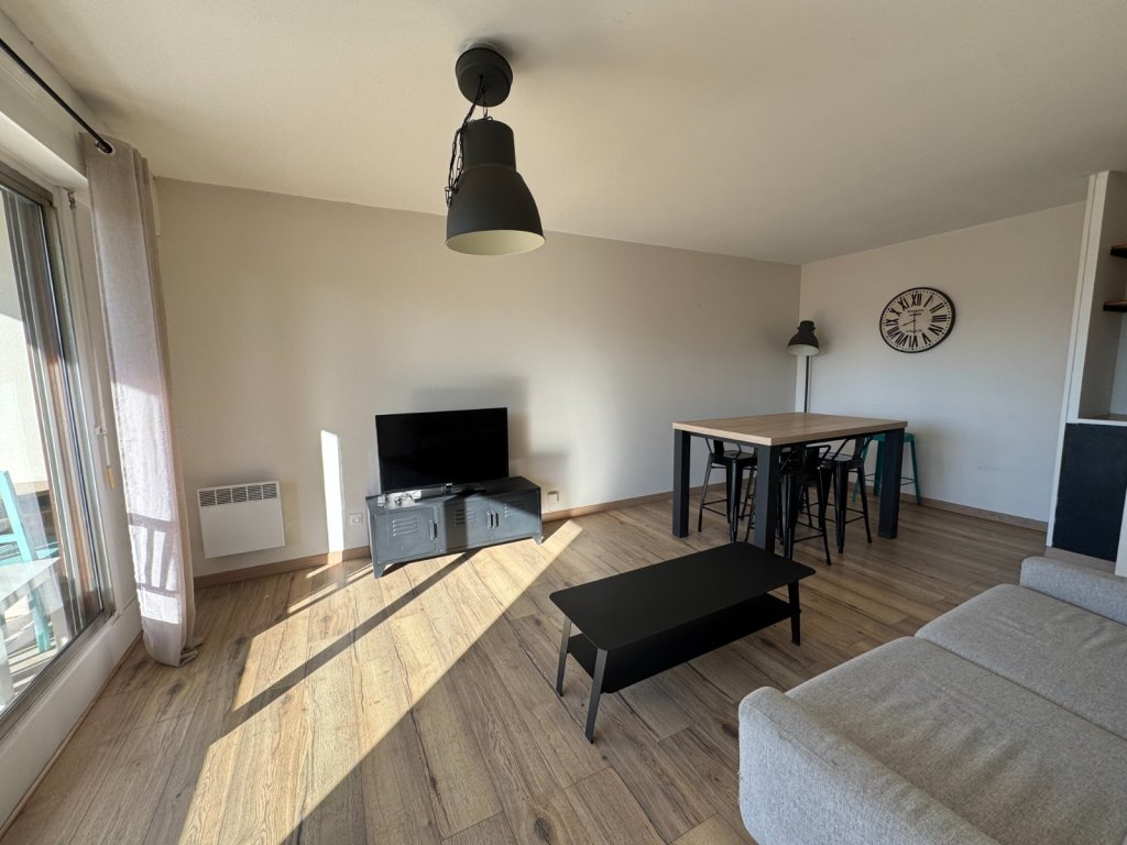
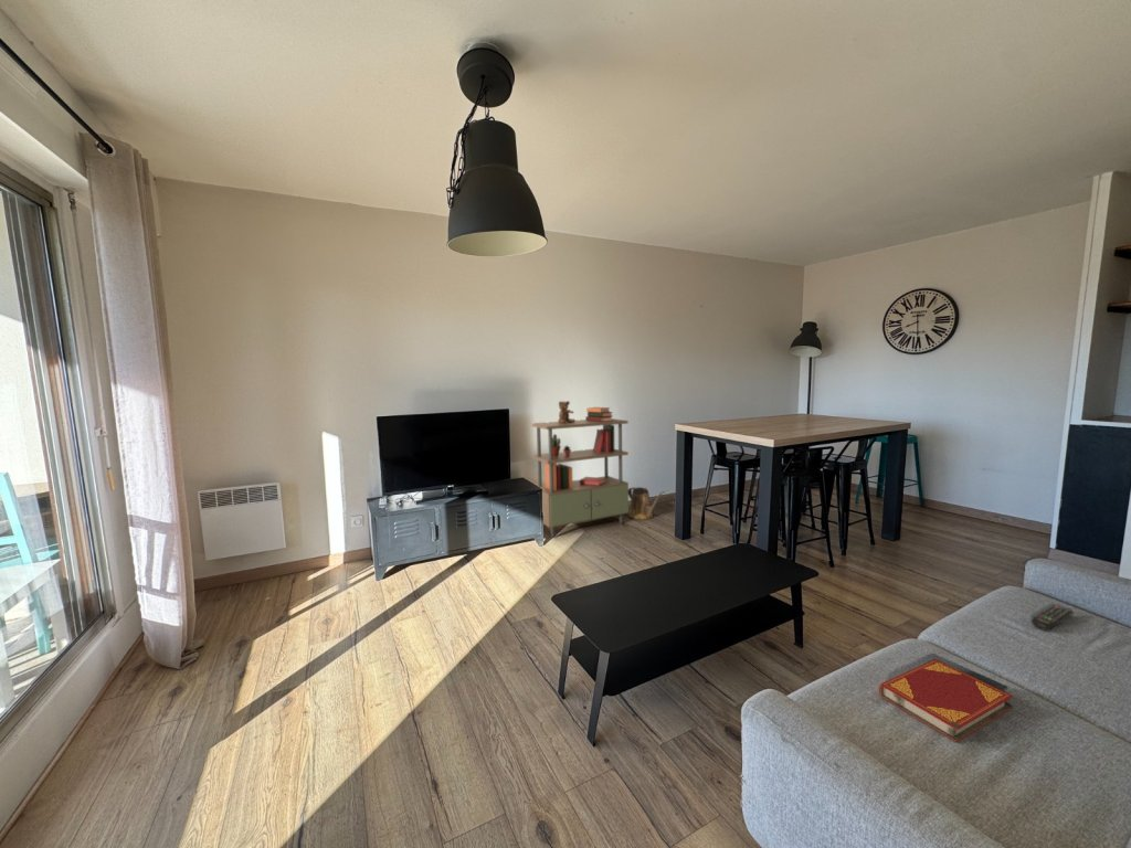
+ shelving unit (581, 459)
+ hardback book (943, 696)
+ remote control (1053, 617)
+ watering can (645, 501)
